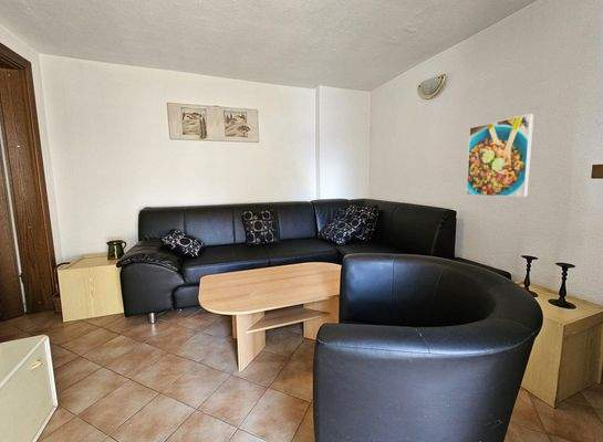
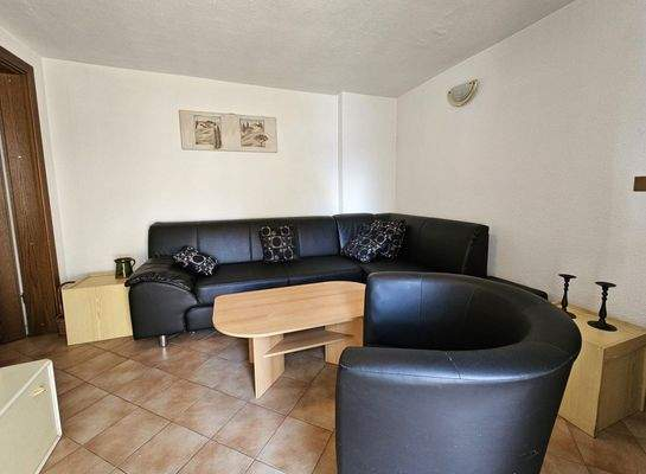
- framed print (496, 159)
